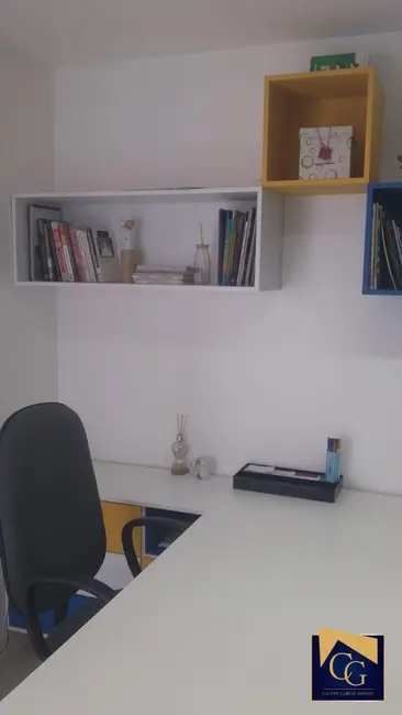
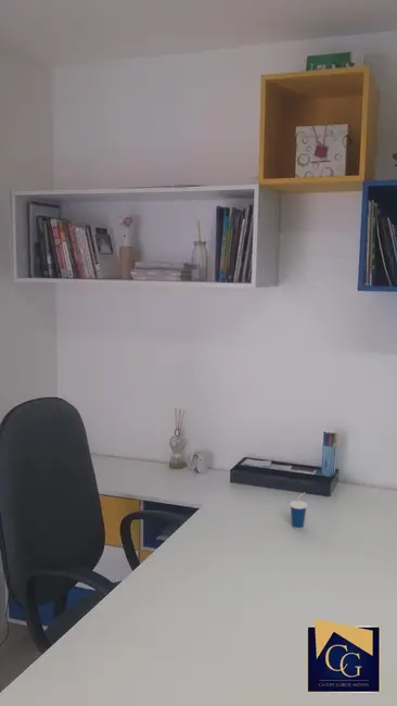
+ cup (298, 508)
